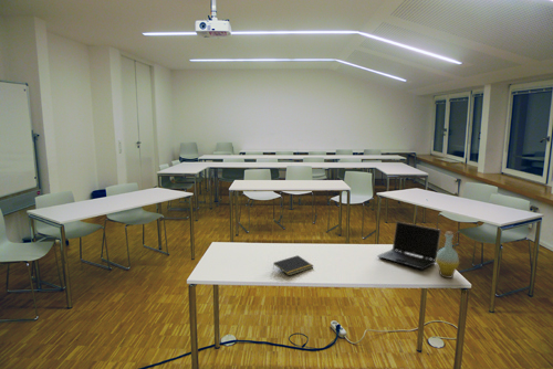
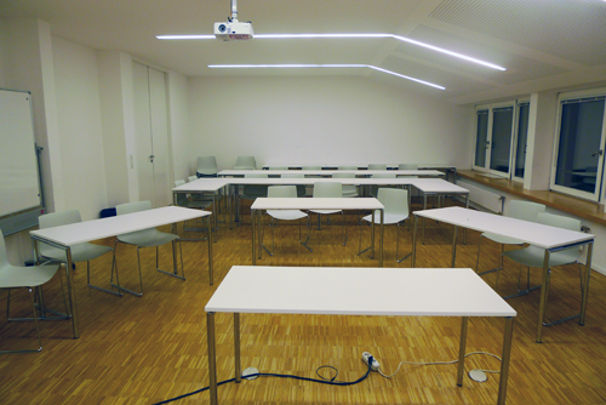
- notepad (293, 264)
- laptop computer (408, 243)
- bottle (447, 254)
